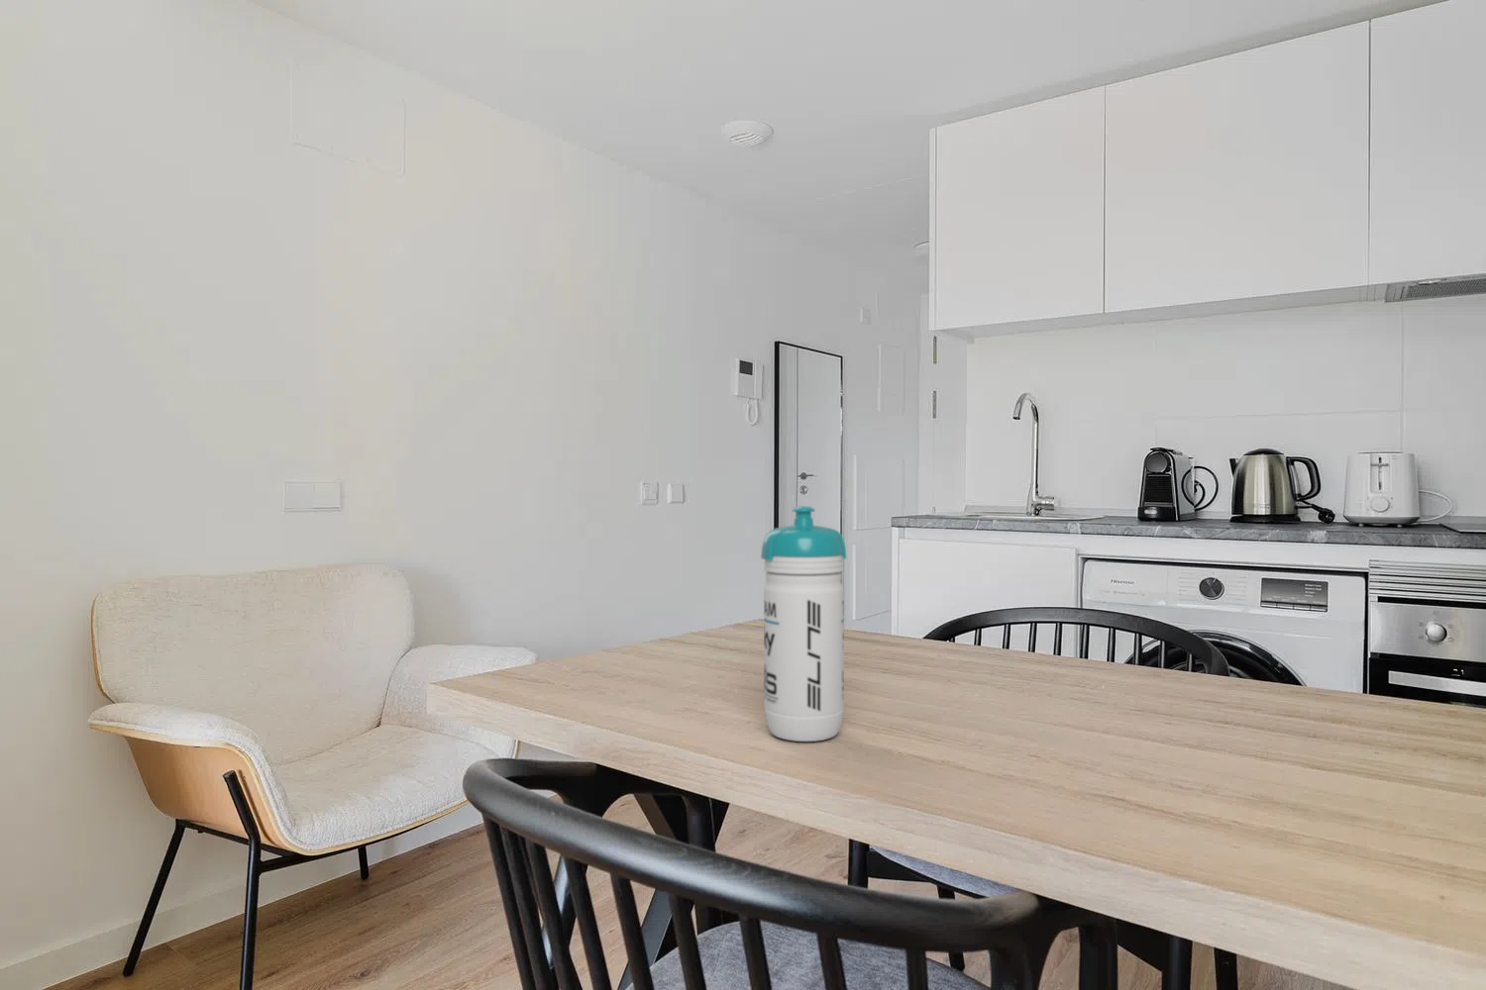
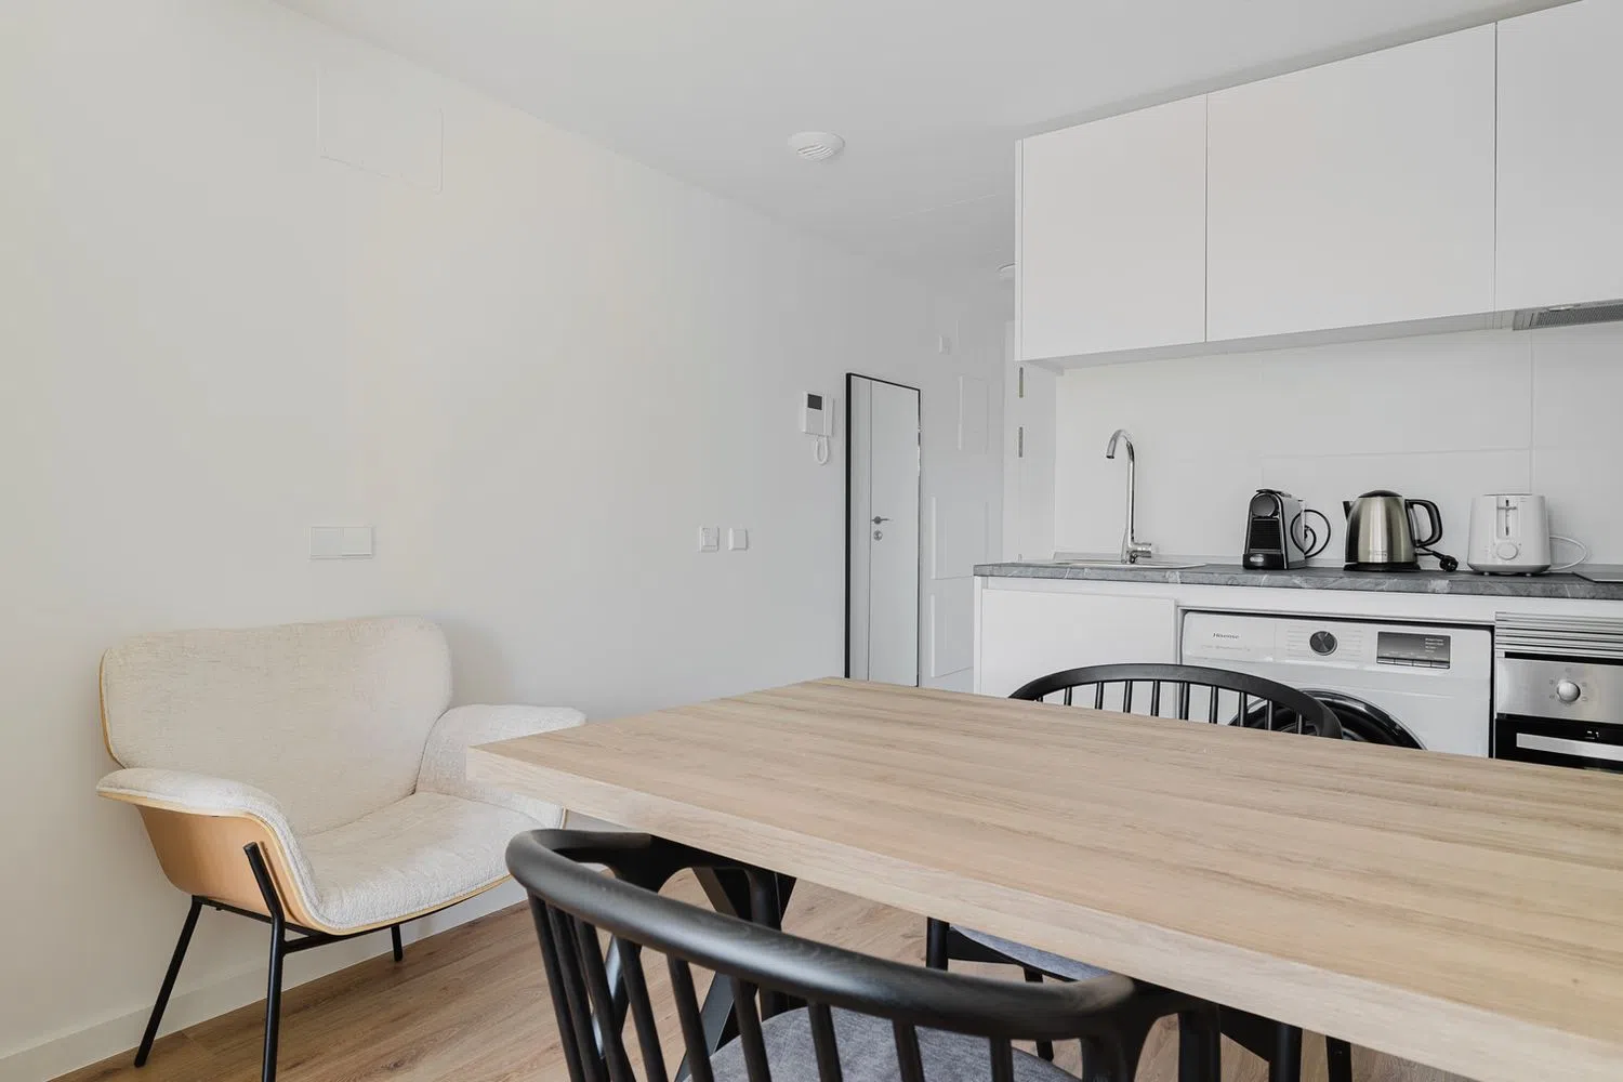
- water bottle (804, 619)
